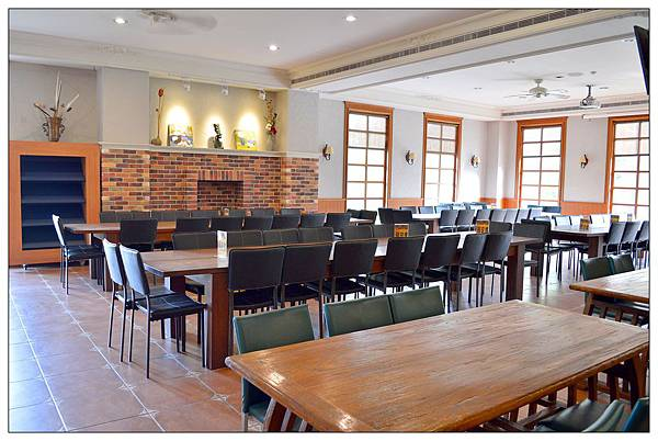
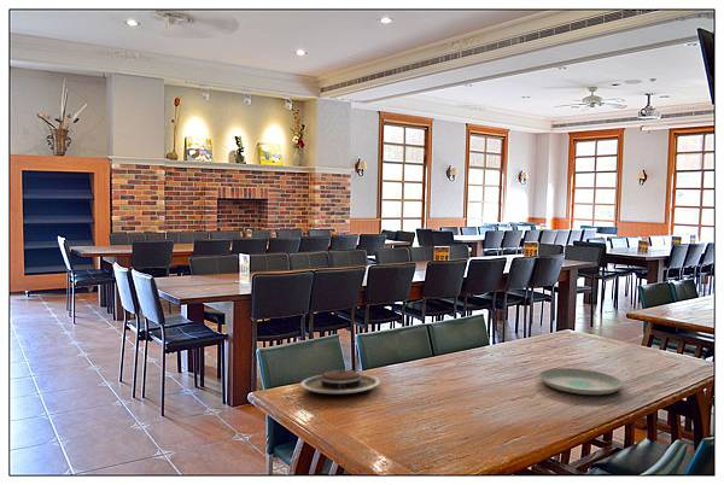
+ plate (579, 381)
+ plate (340, 380)
